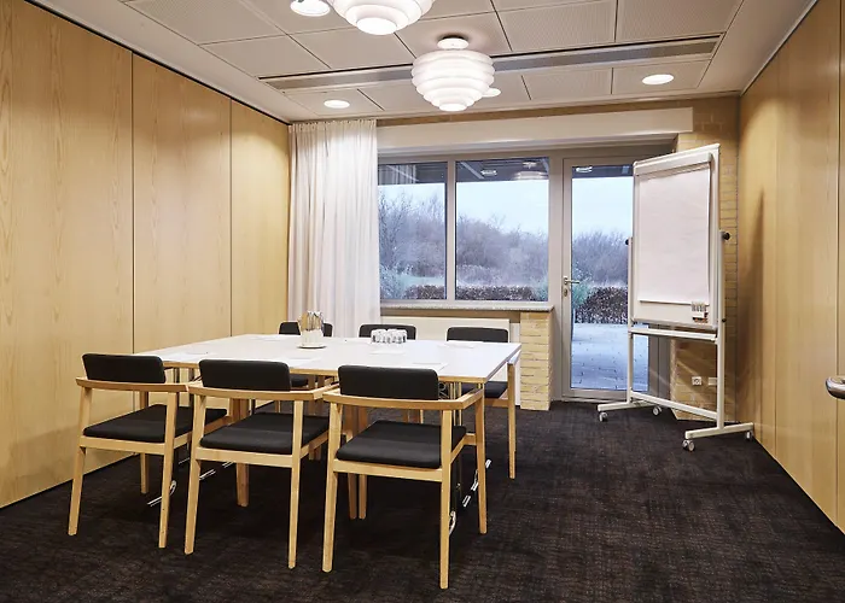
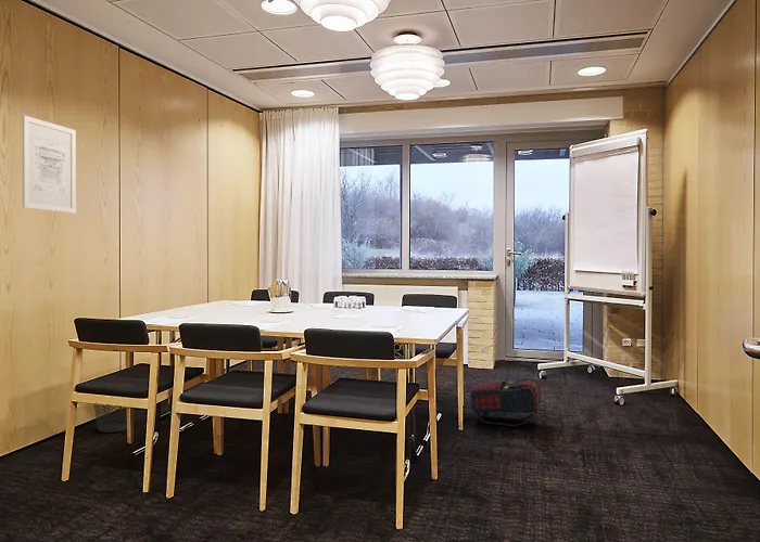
+ wall art (50, 166)
+ wastebasket (115, 406)
+ satchel (505, 400)
